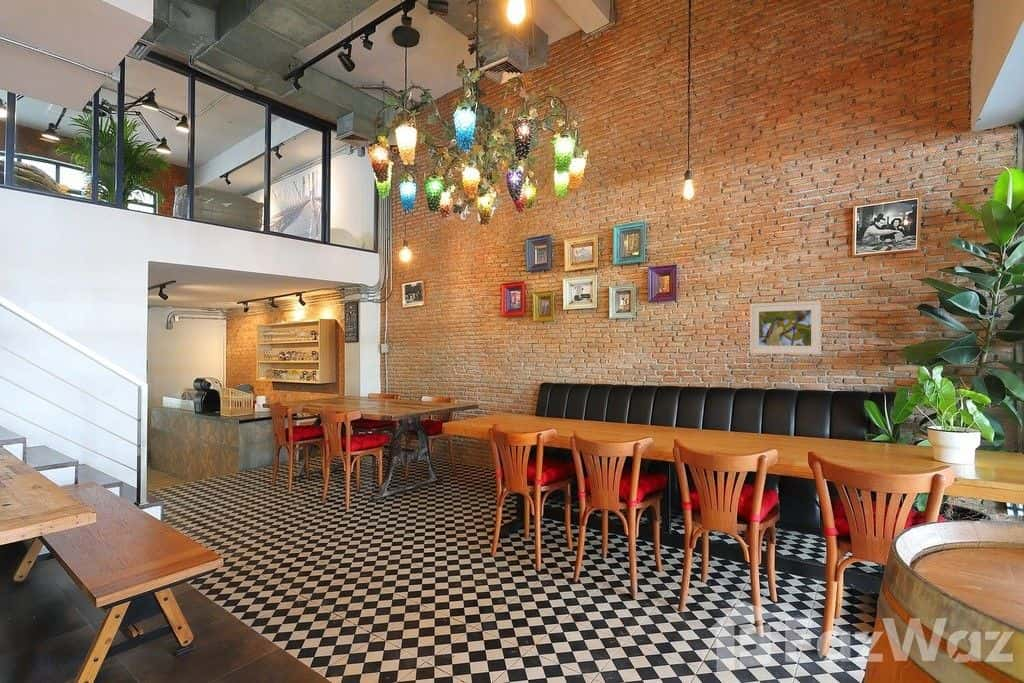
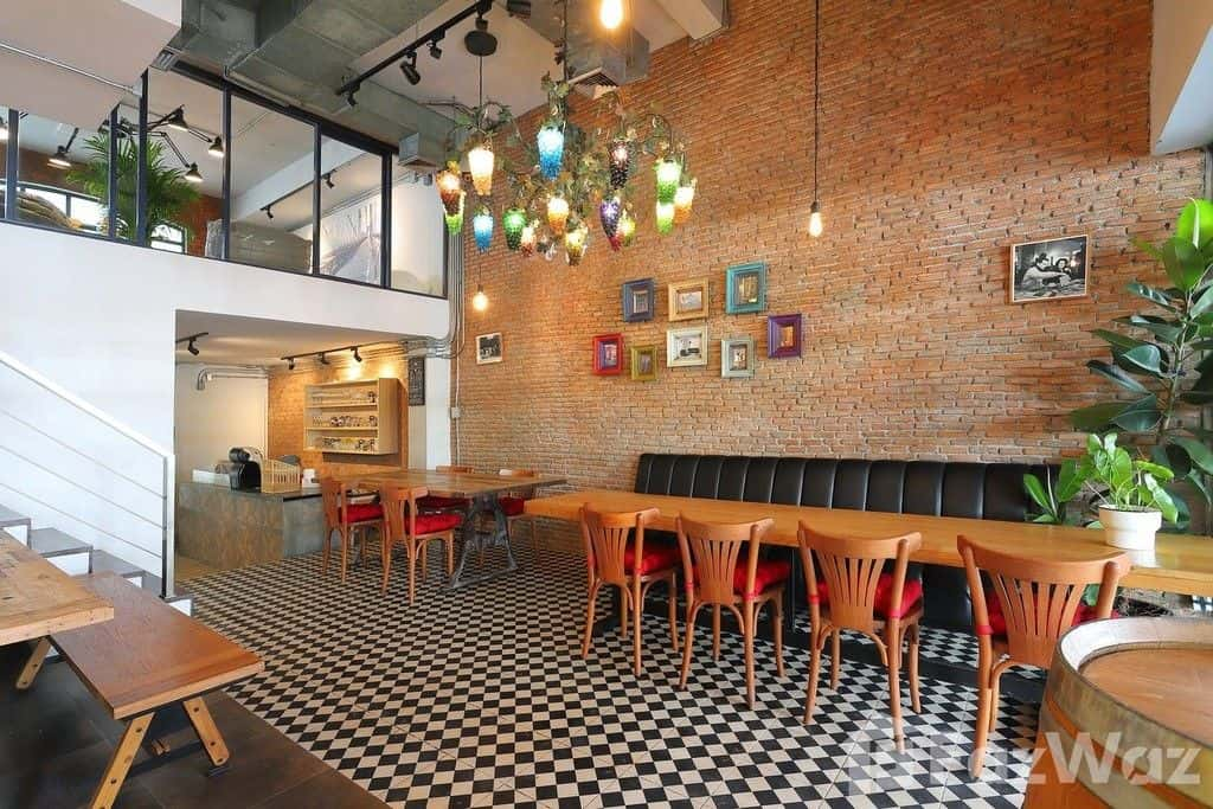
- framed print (784, 328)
